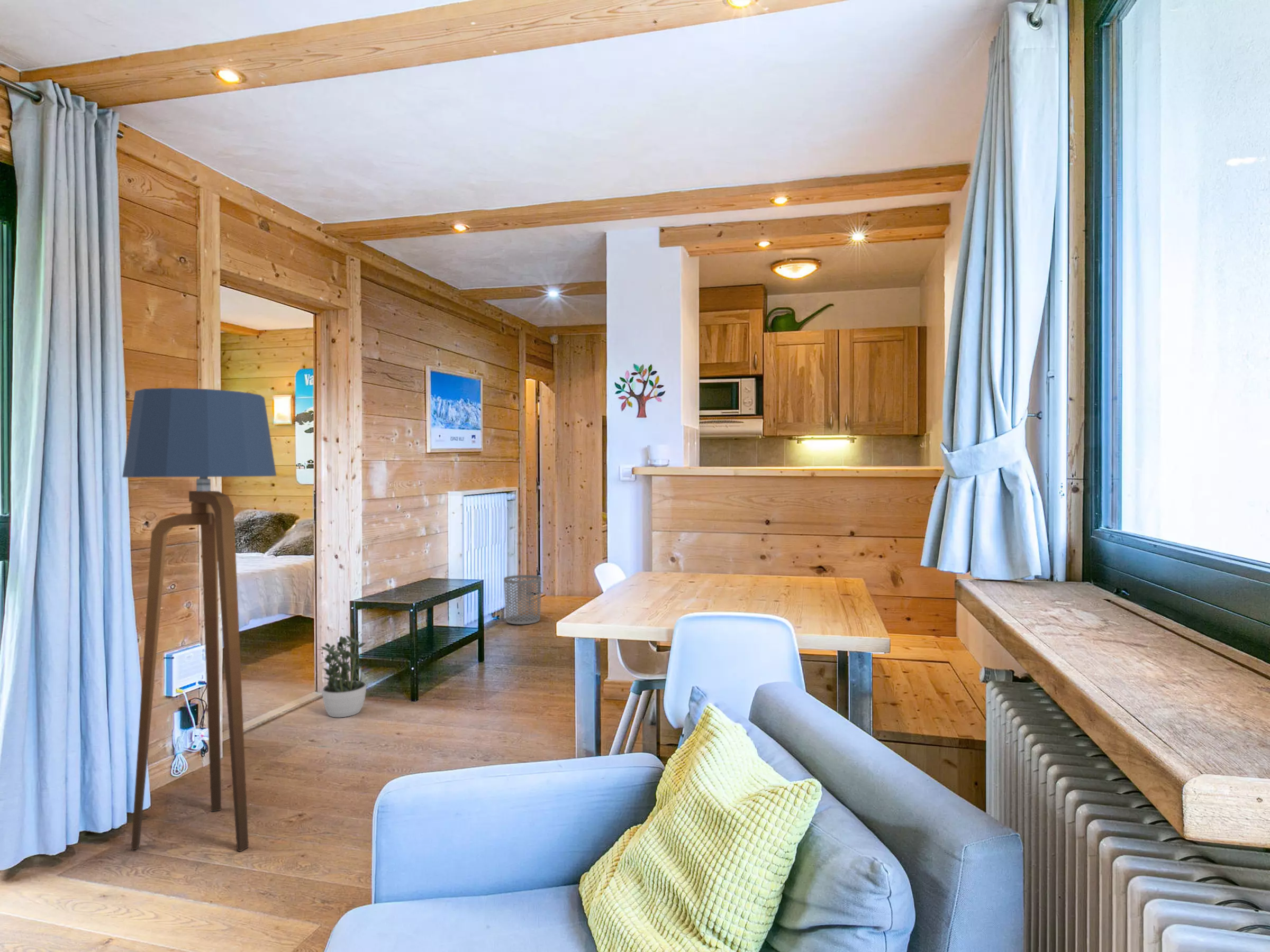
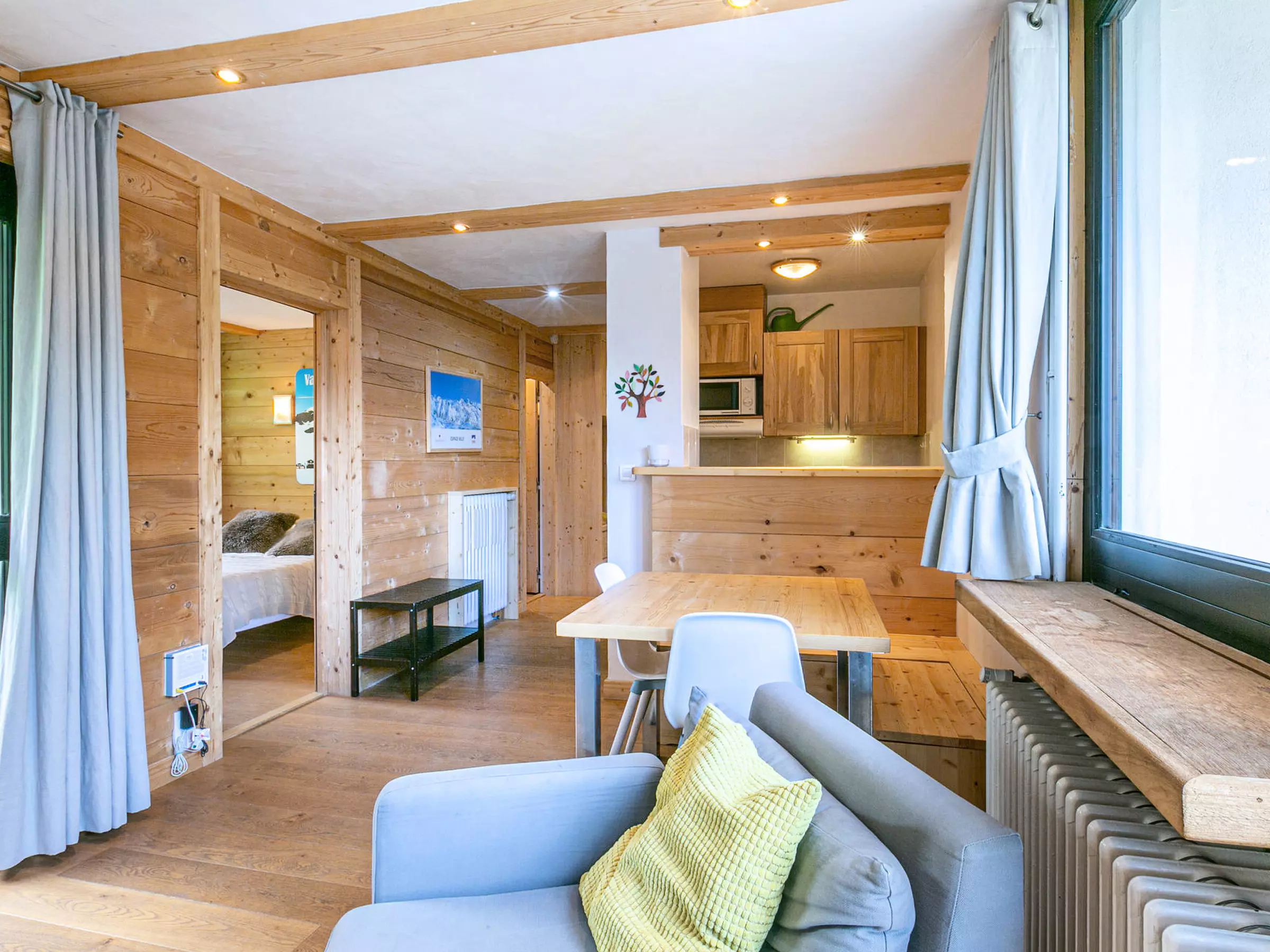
- floor lamp (205, 616)
- potted plant (341, 673)
- waste bin (523, 599)
